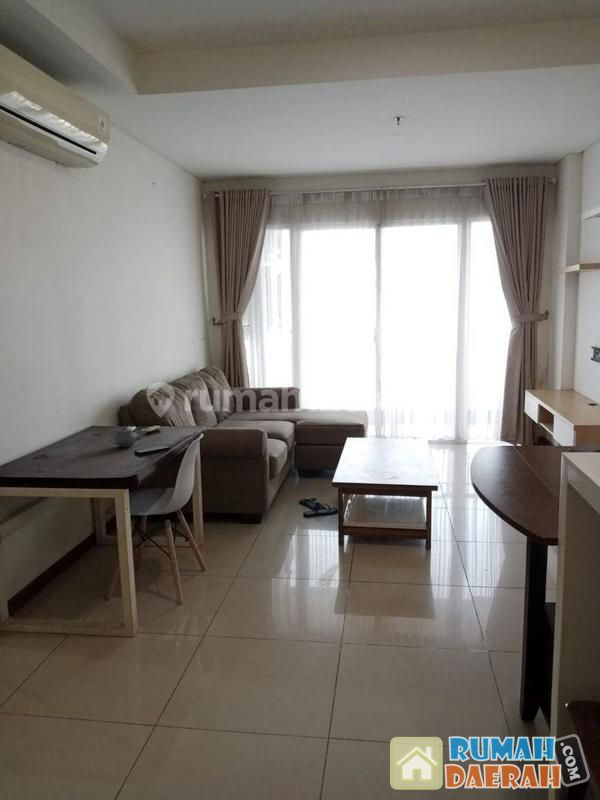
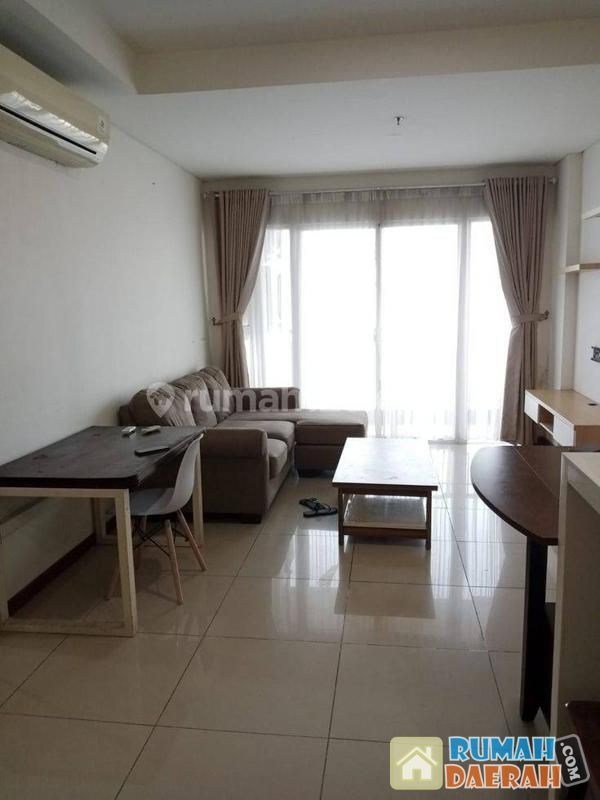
- teapot (126, 436)
